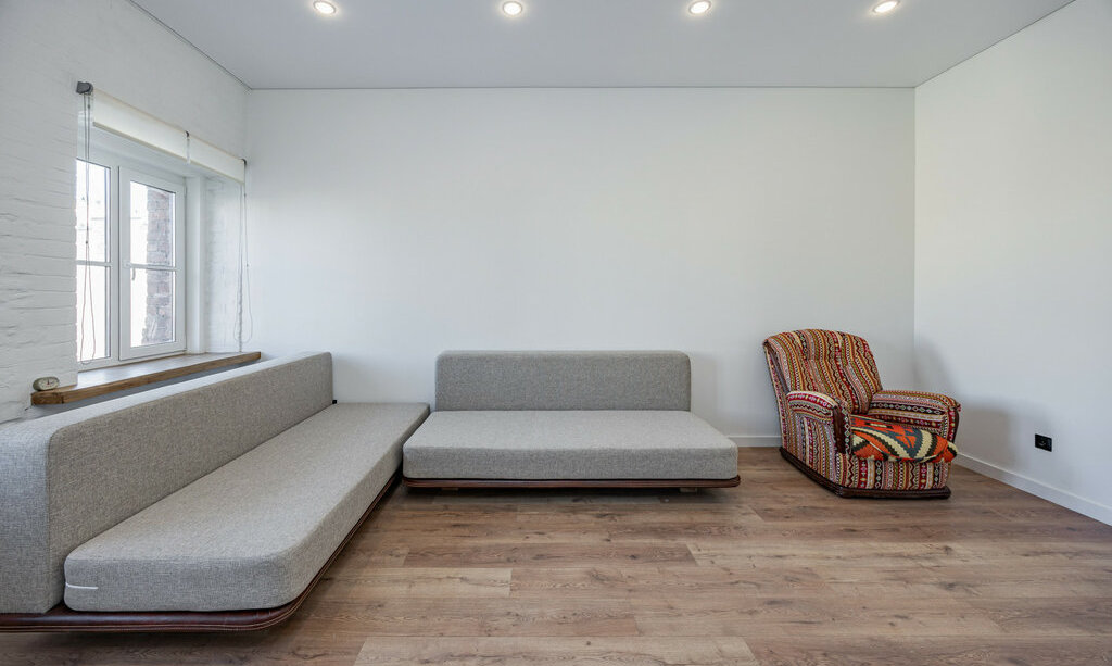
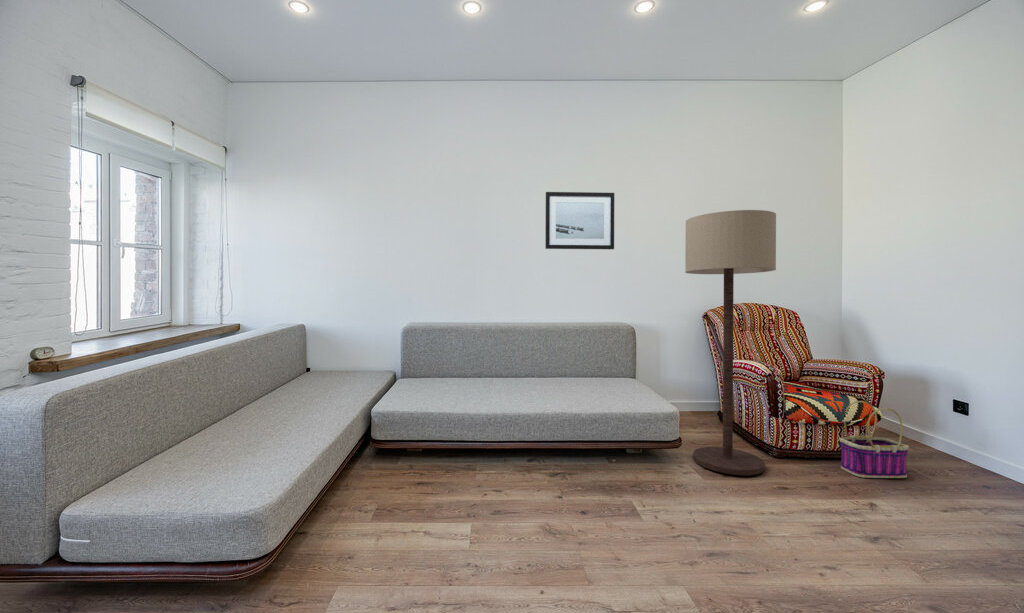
+ basket (872, 438)
+ wall art (579, 220)
+ floor lamp (728, 340)
